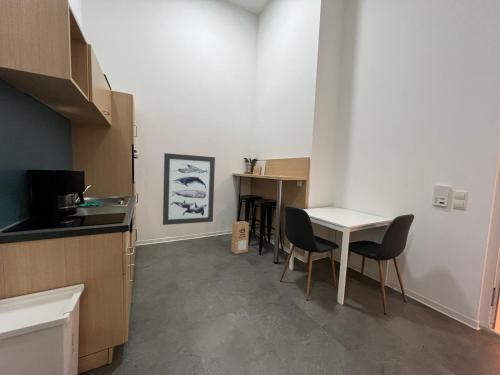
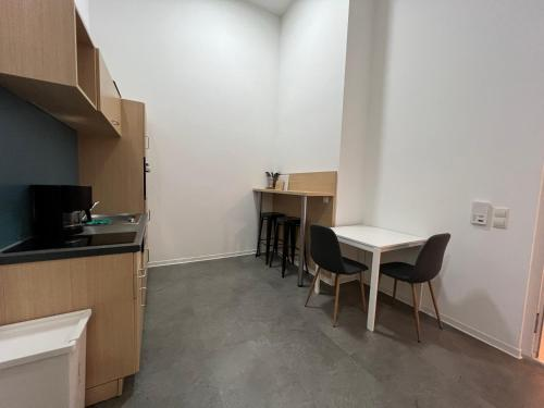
- wall art (190, 189)
- cardboard box (240, 237)
